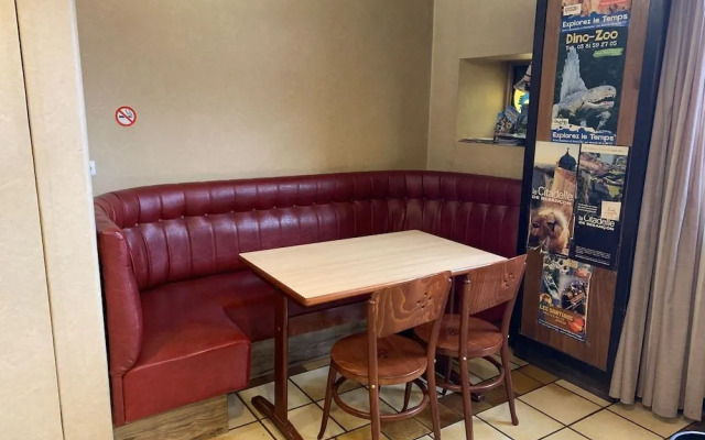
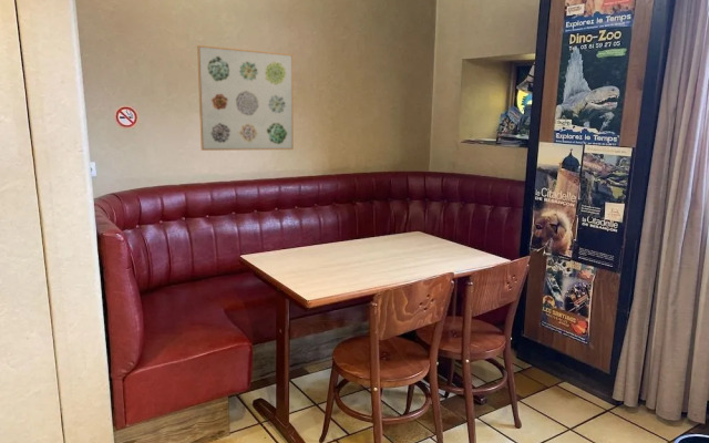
+ wall art (248, 101)
